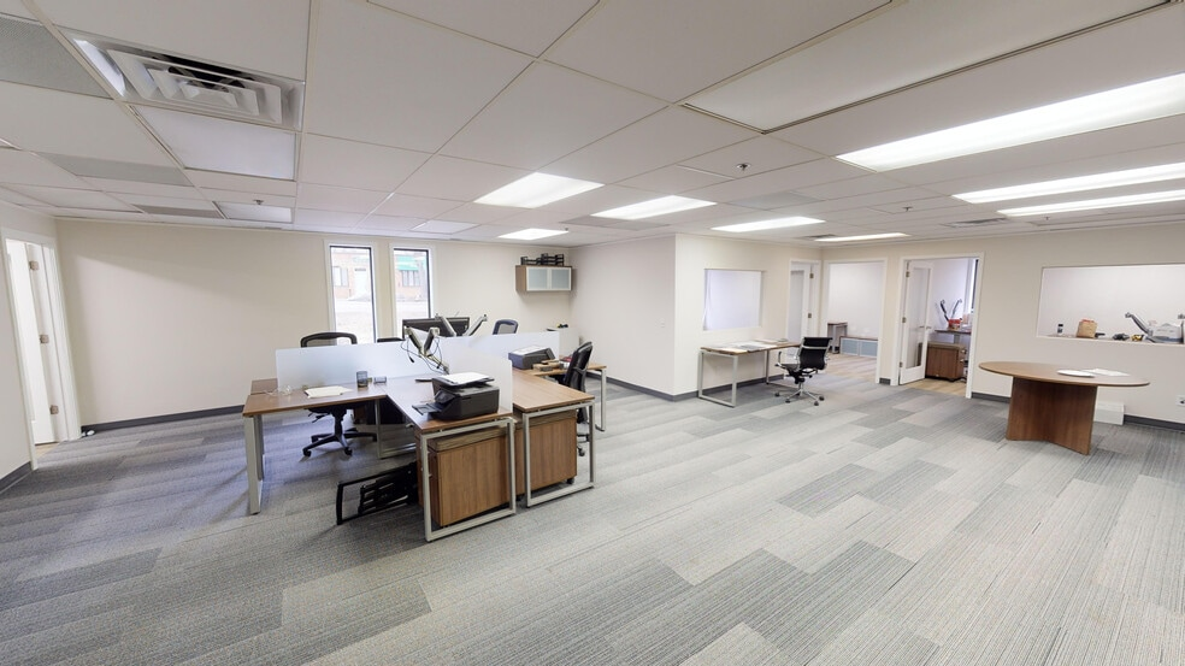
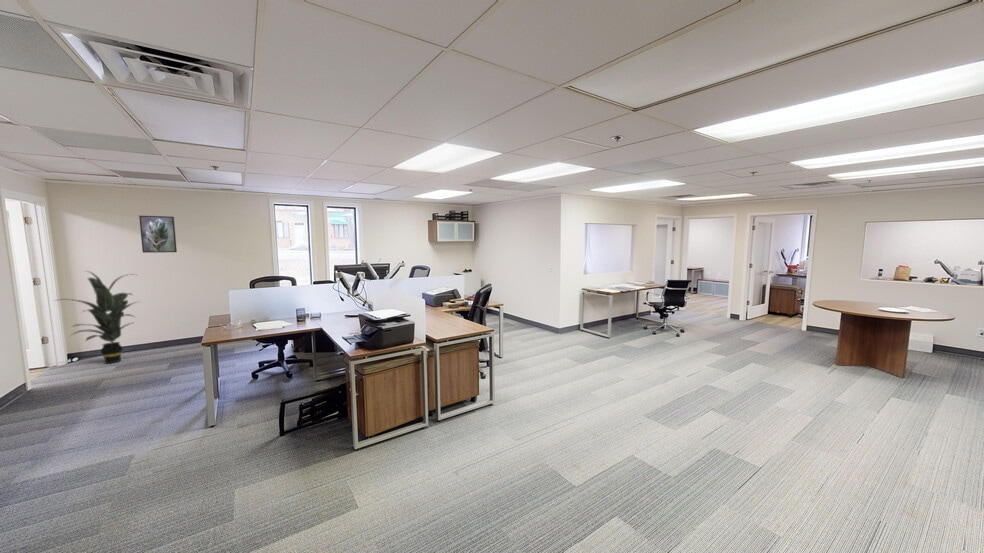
+ indoor plant (104, 316)
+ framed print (158, 234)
